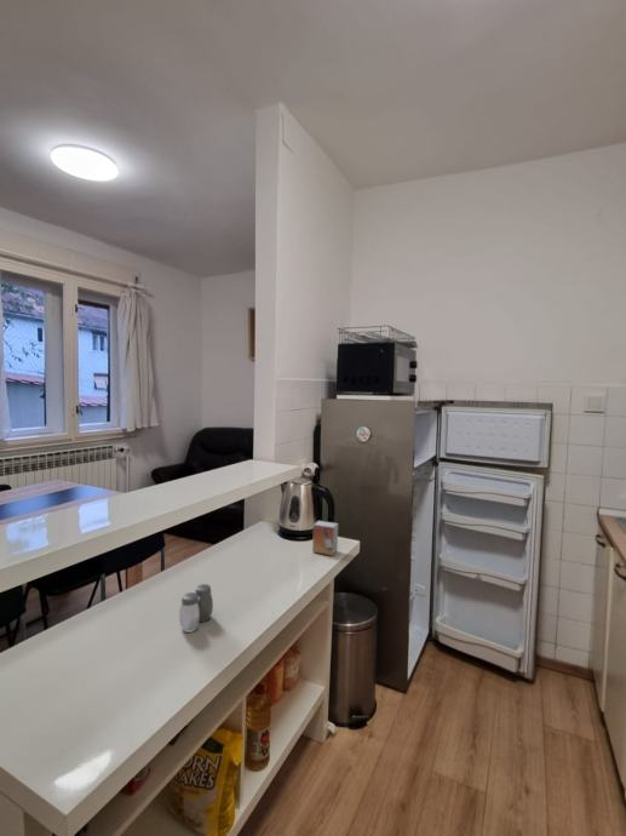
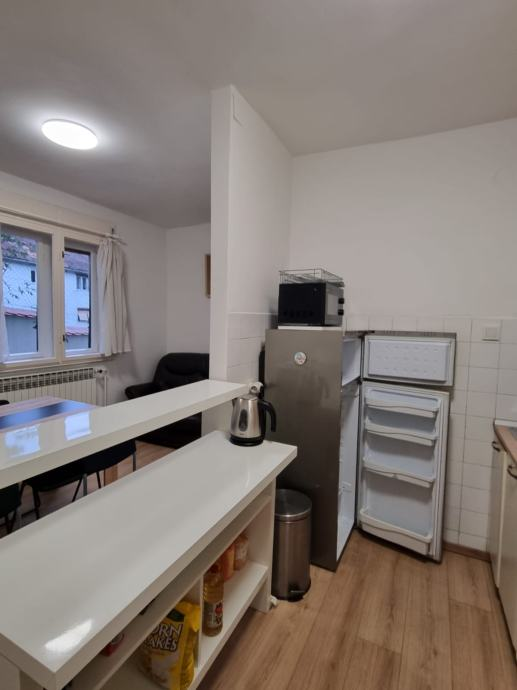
- small box (325, 537)
- salt and pepper shaker (196, 606)
